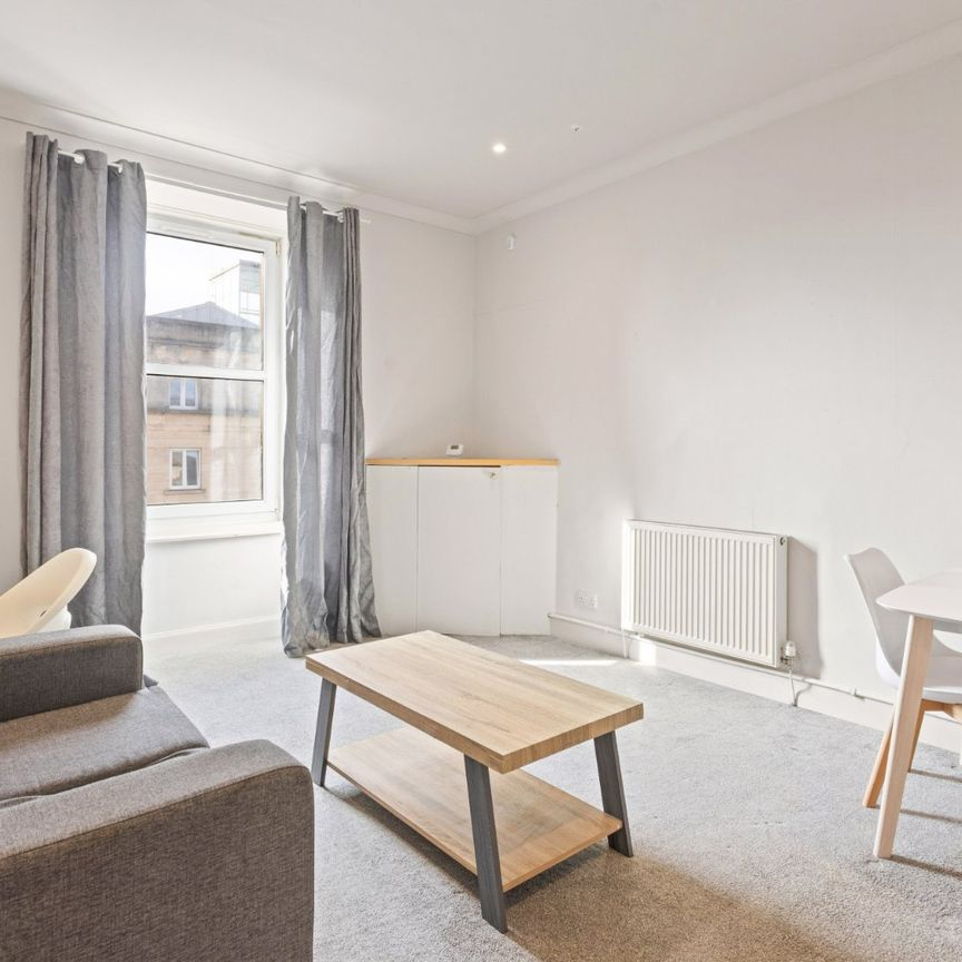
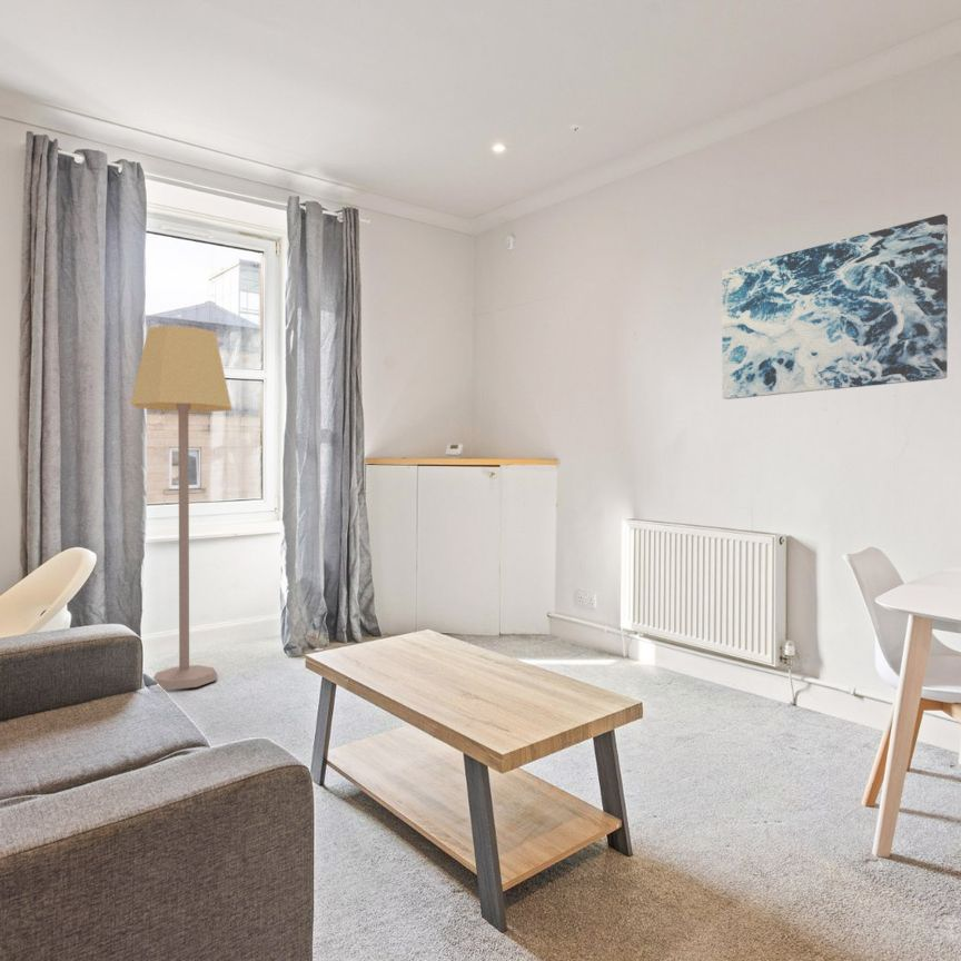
+ wall art (821, 318)
+ lamp (184, 506)
